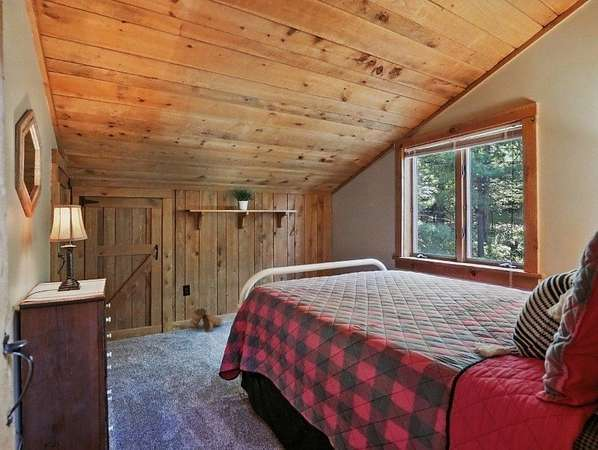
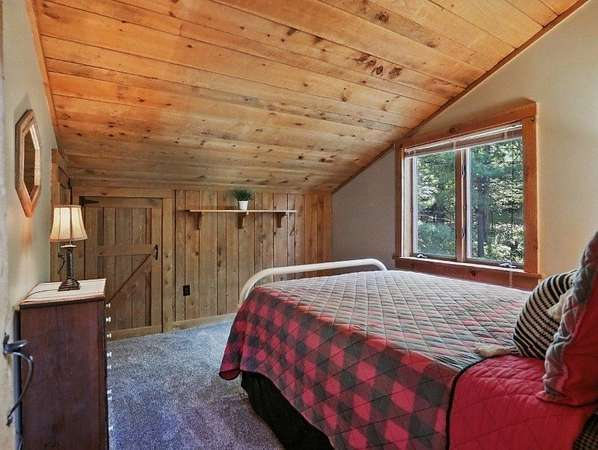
- boots (207, 317)
